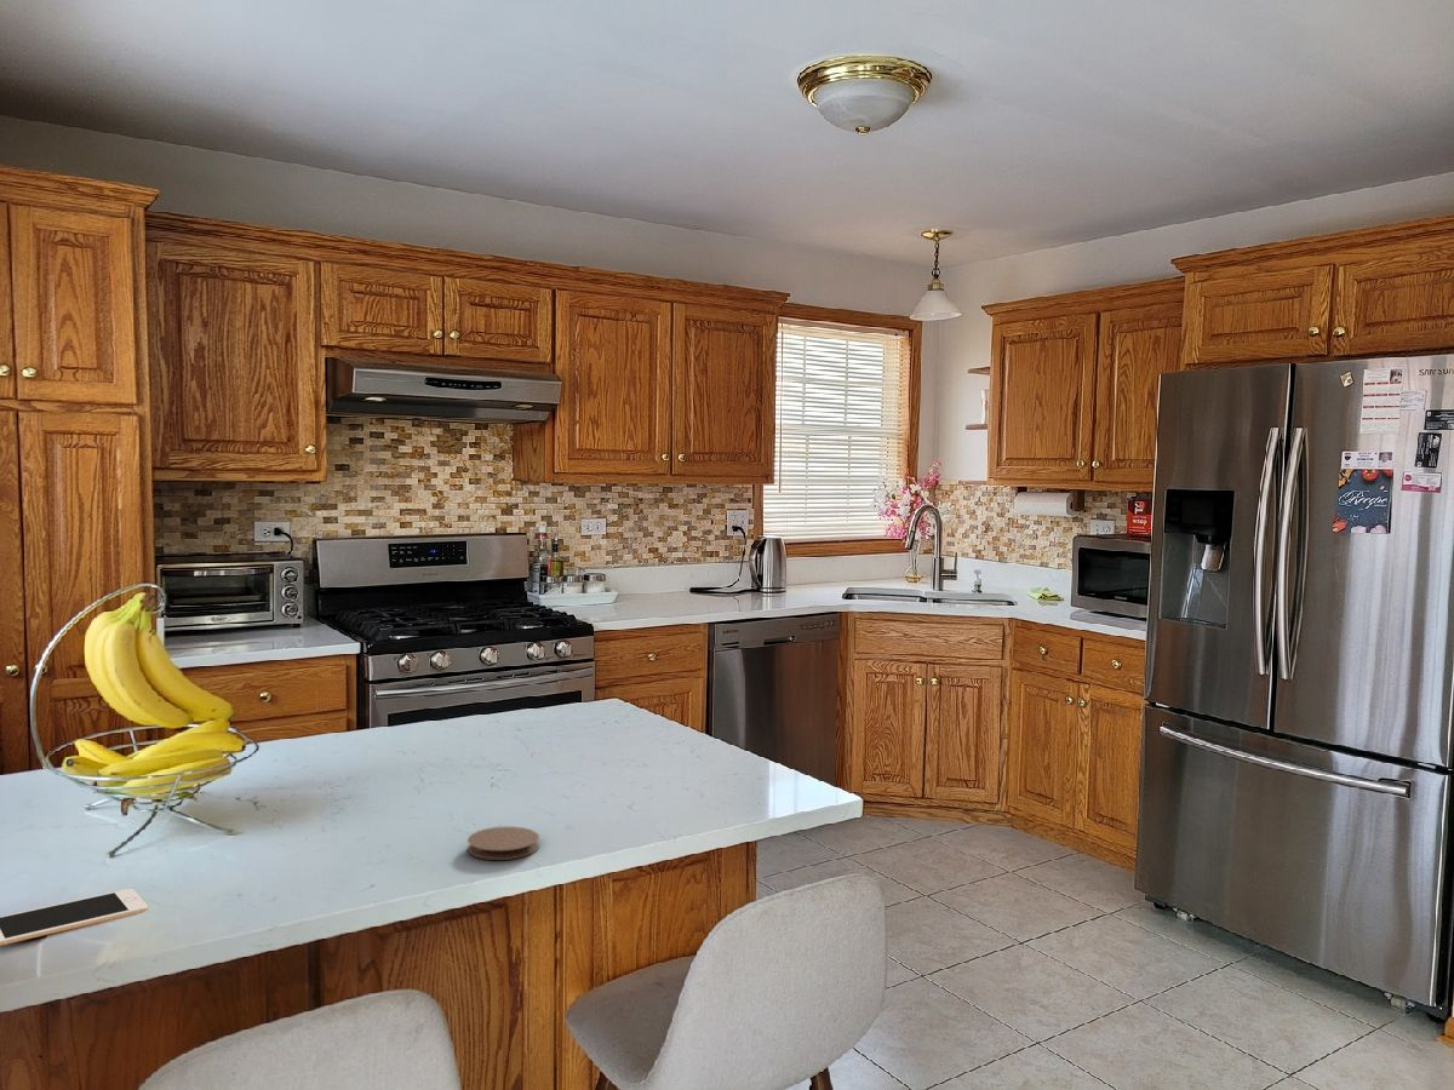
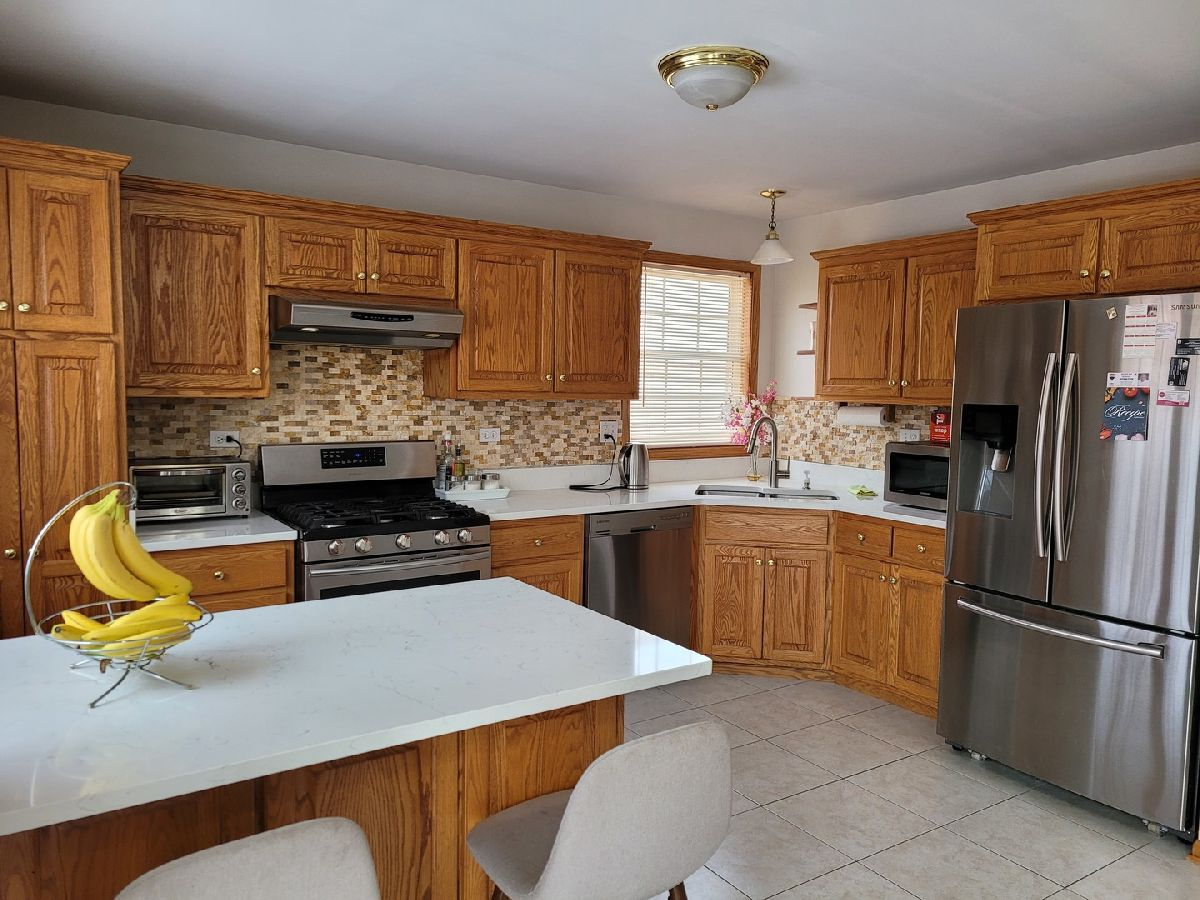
- cell phone (65, 916)
- coaster (503, 842)
